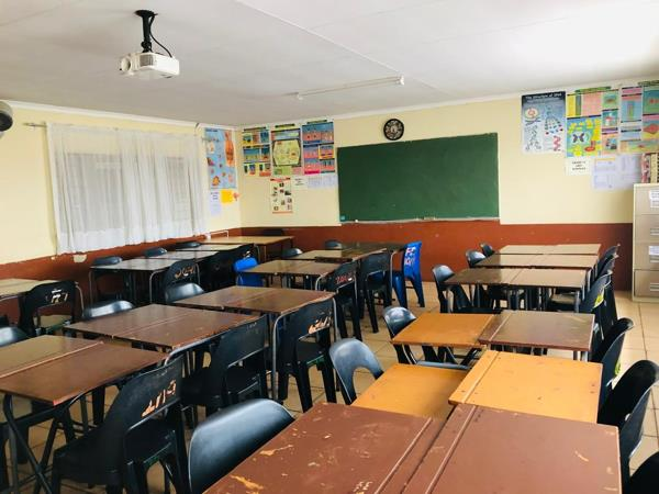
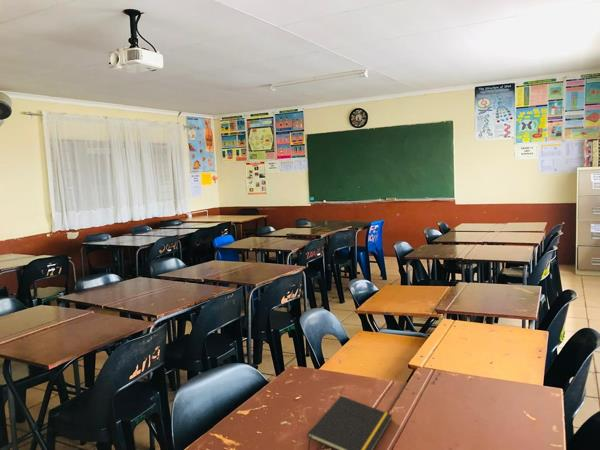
+ notepad (352, 425)
